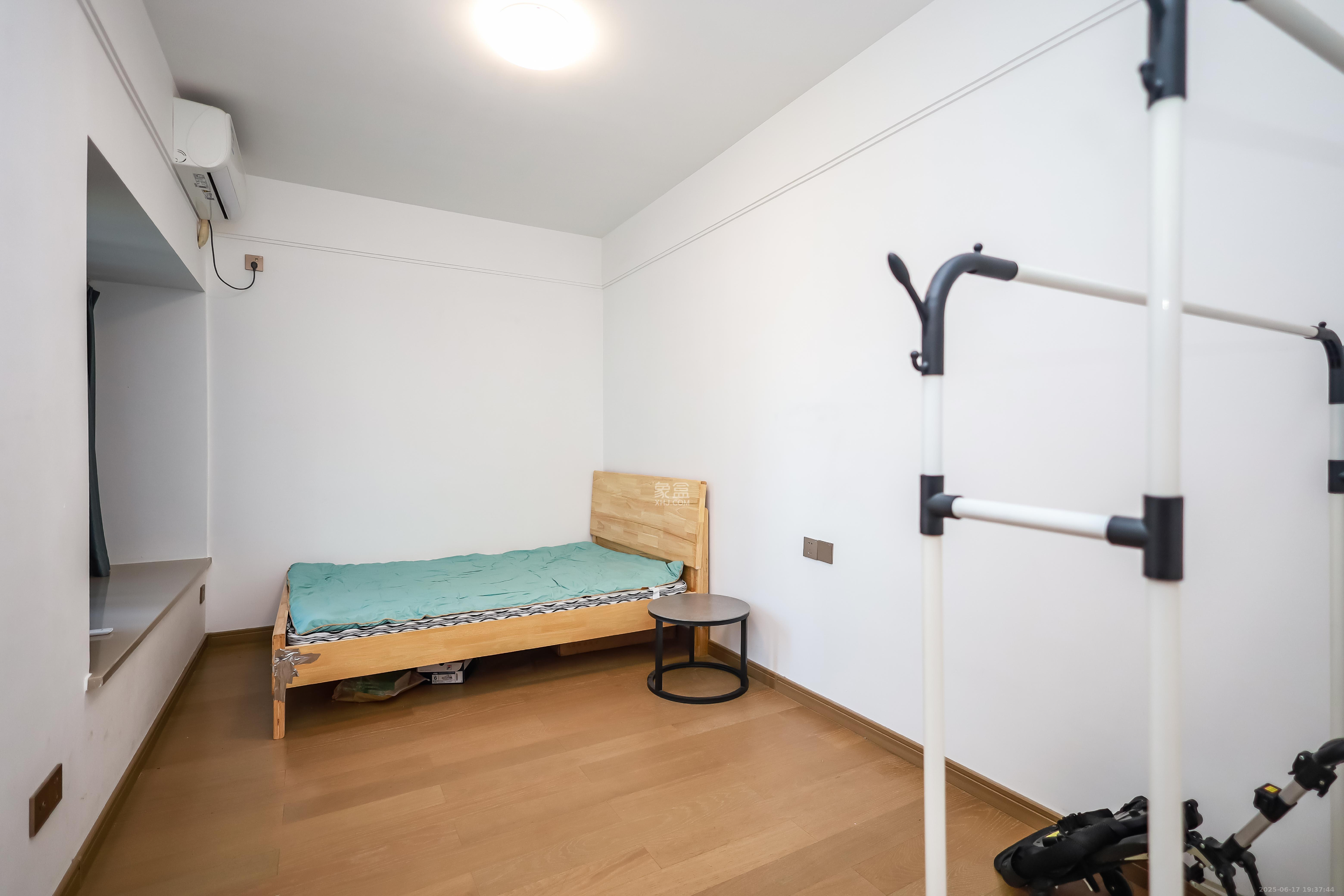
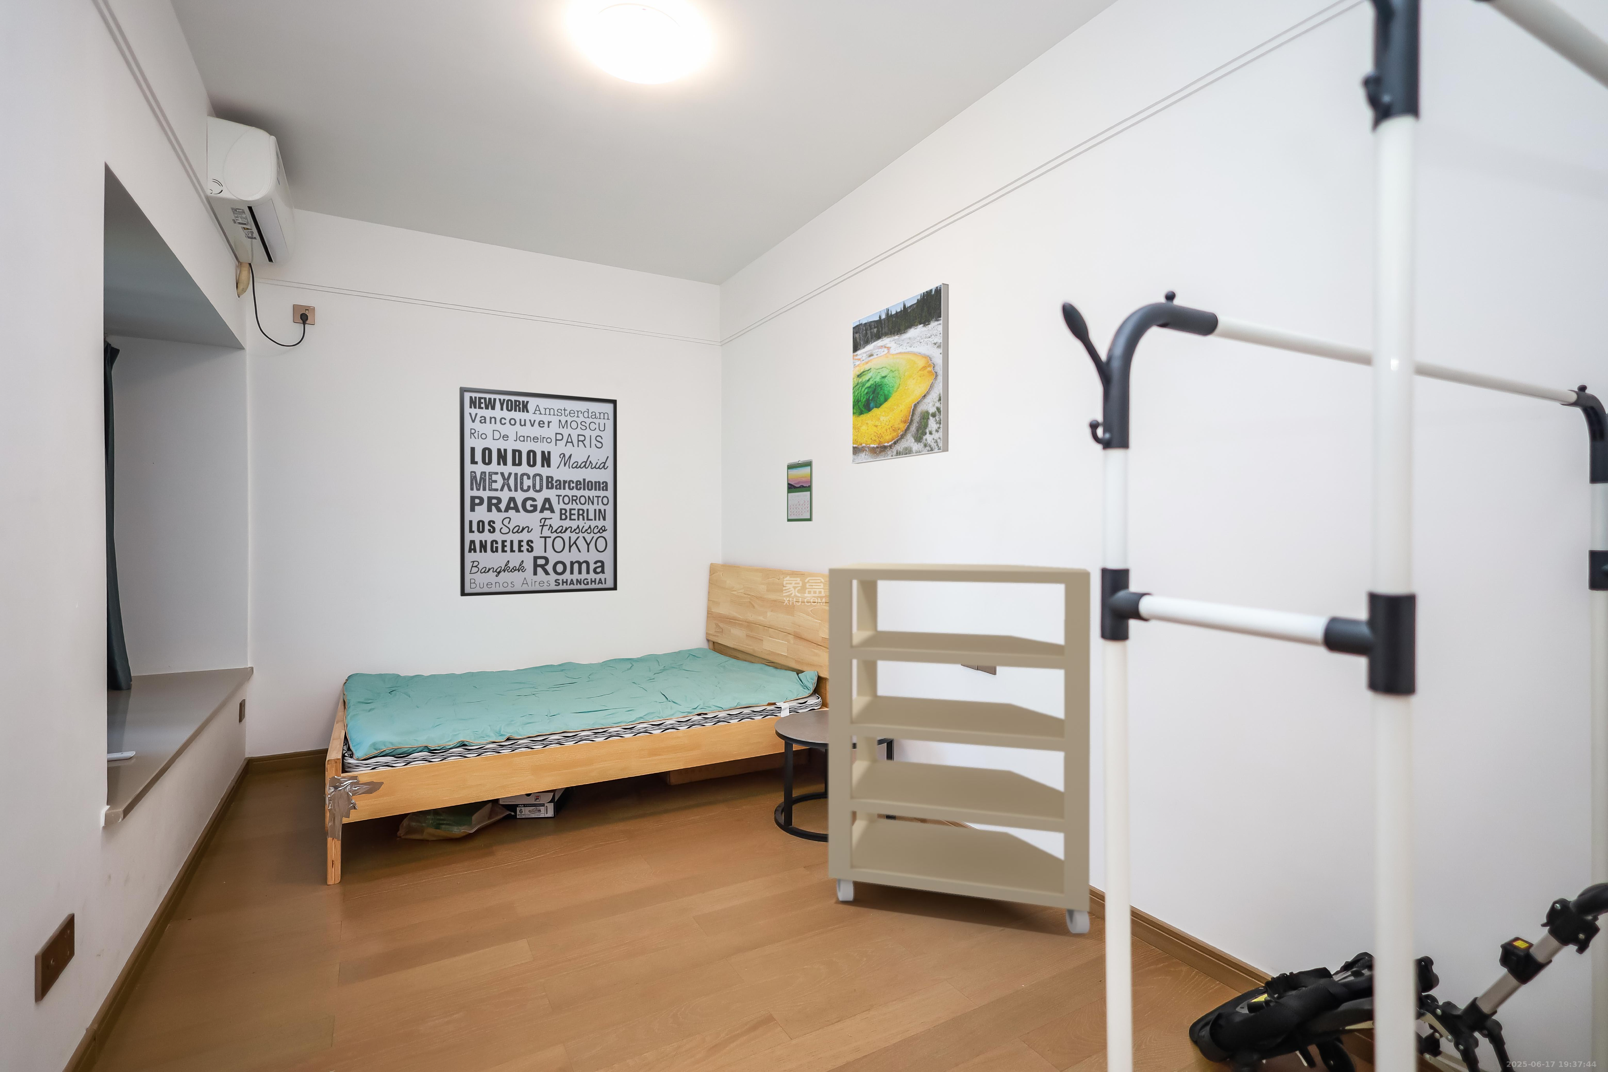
+ shelving unit (960, 727)
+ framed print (896, 382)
+ wall art (541, 493)
+ calendar (799, 491)
